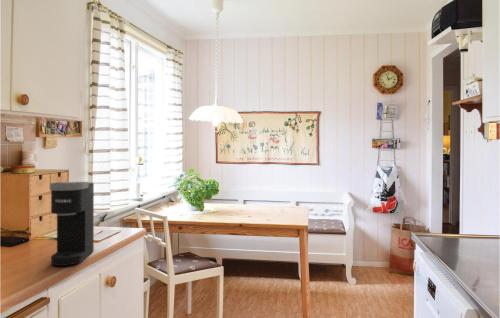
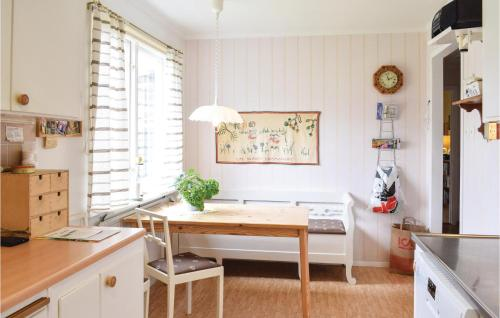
- coffee maker (73, 219)
